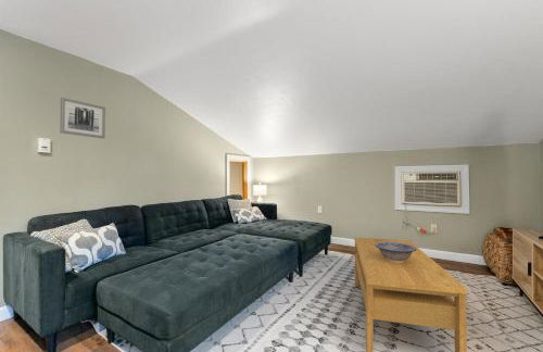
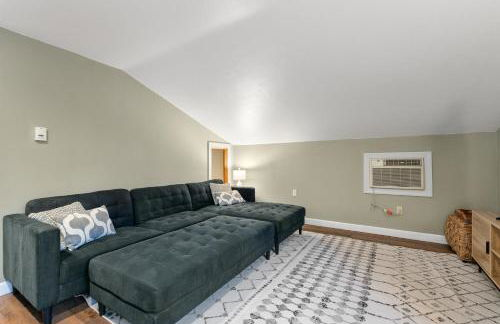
- wall art (84, 118)
- decorative bowl (394, 252)
- coffee table (393, 286)
